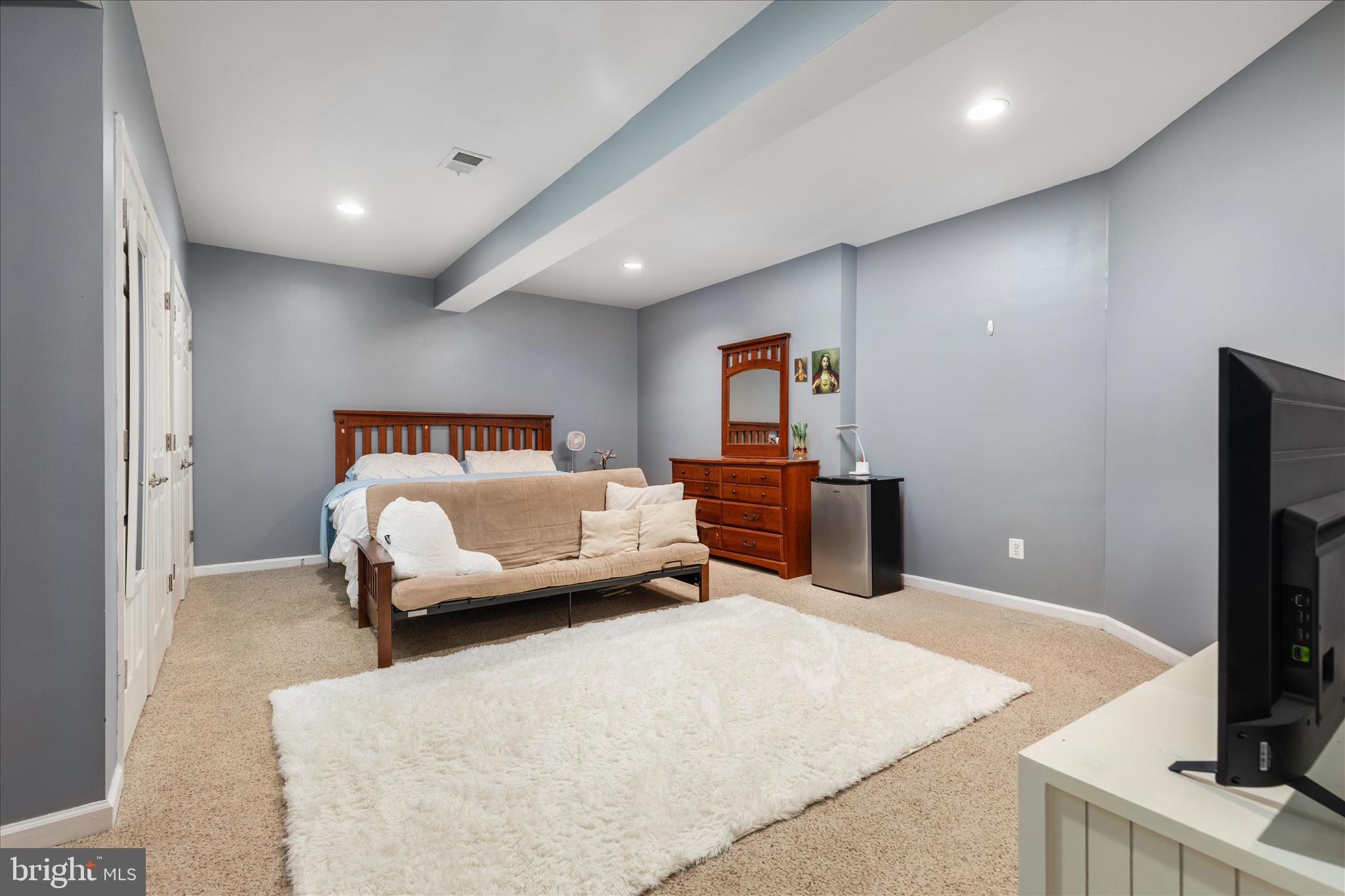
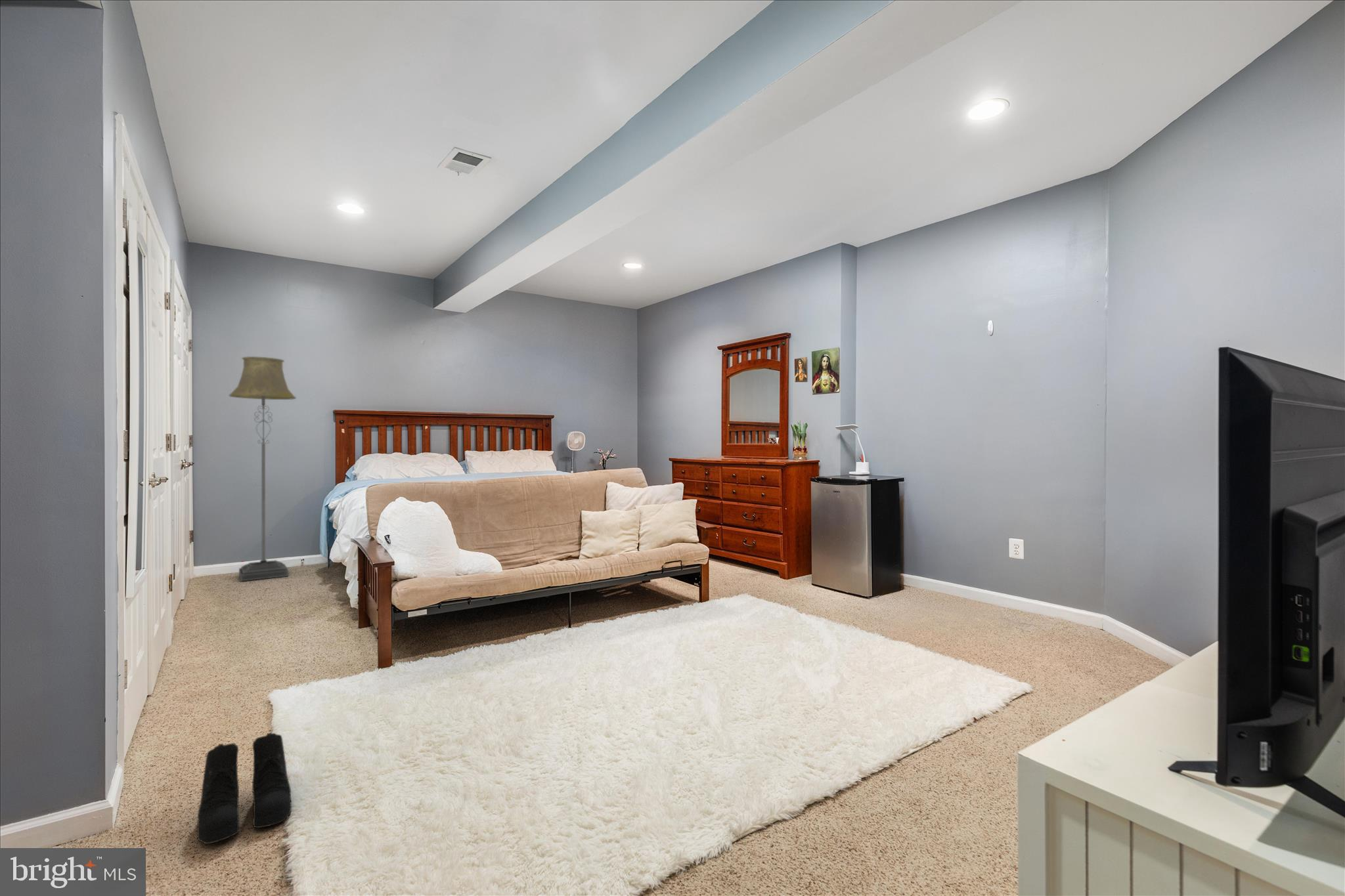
+ floor lamp (263, 467)
+ boots (252, 781)
